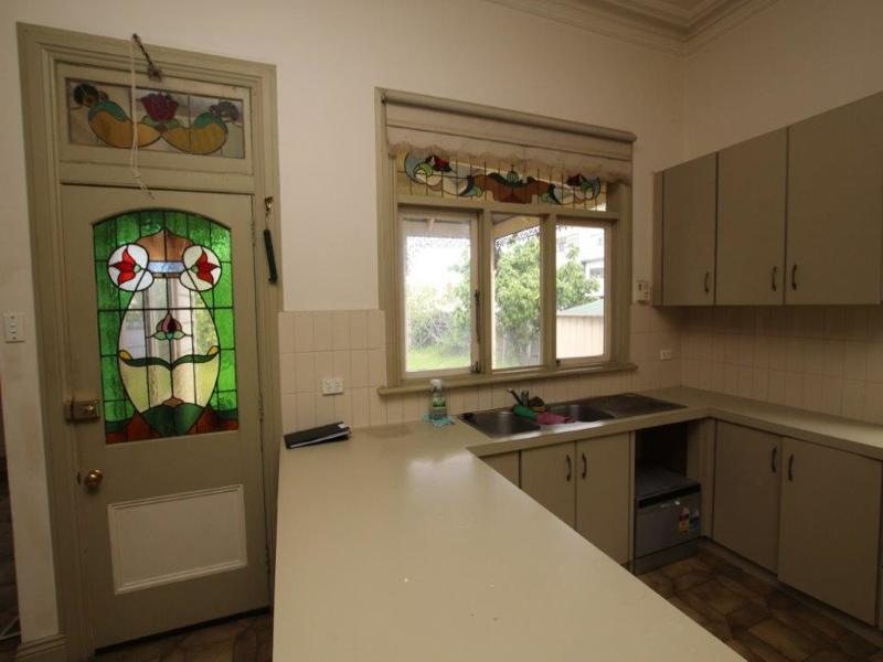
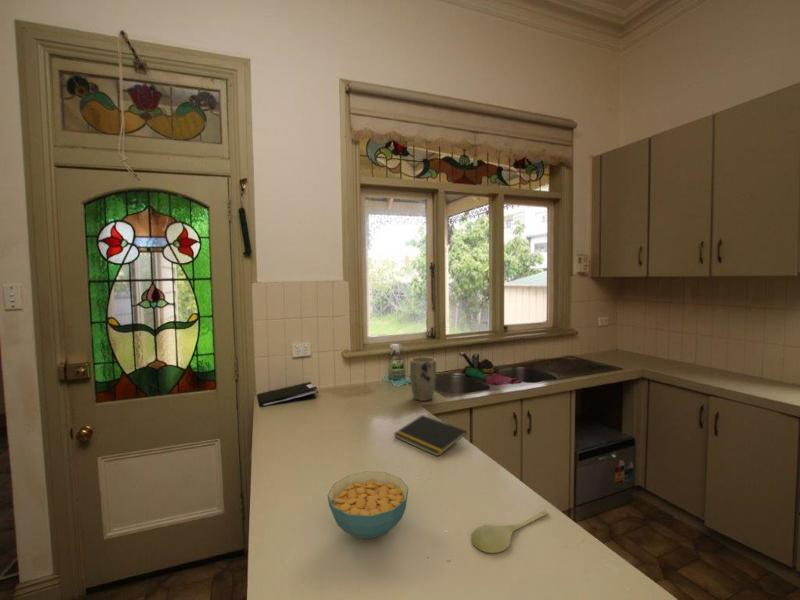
+ plant pot (423, 378)
+ cereal bowl (369, 510)
+ notepad (429, 433)
+ spoon (513, 527)
